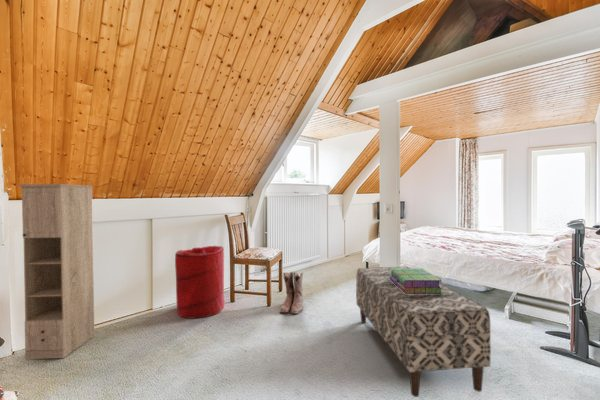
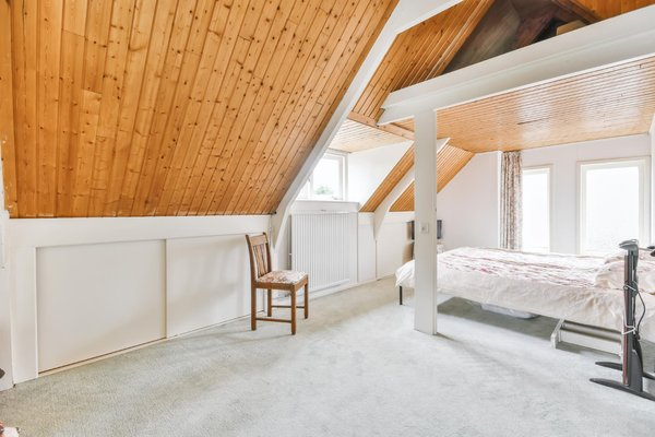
- boots (292, 290)
- storage cabinet (60, 266)
- stack of books (413, 279)
- laundry hamper (200, 278)
- bench (408, 316)
